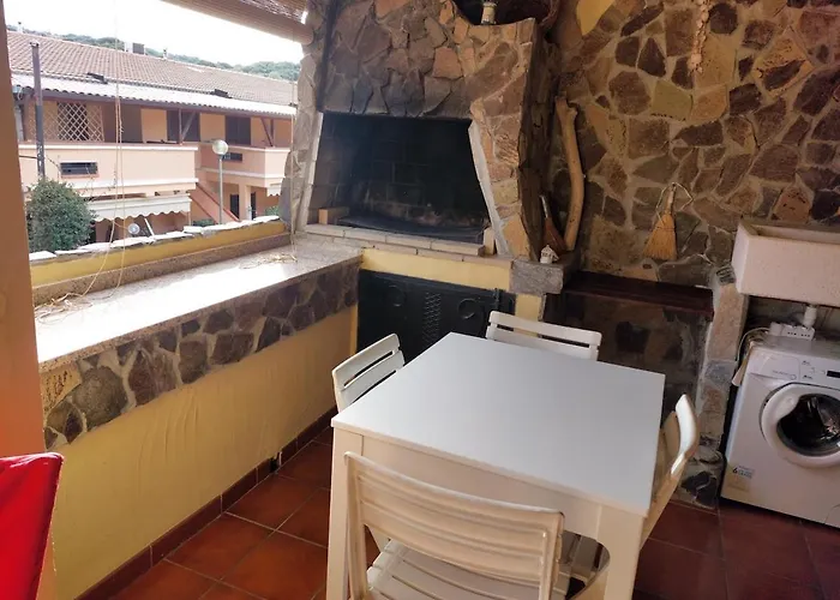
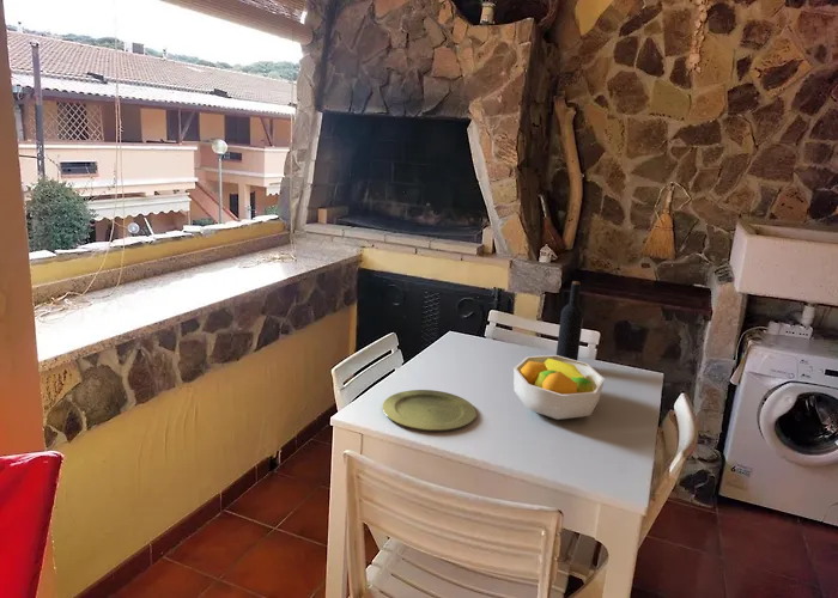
+ plate (429, 409)
+ wine bottle (570, 324)
+ fruit bowl (557, 382)
